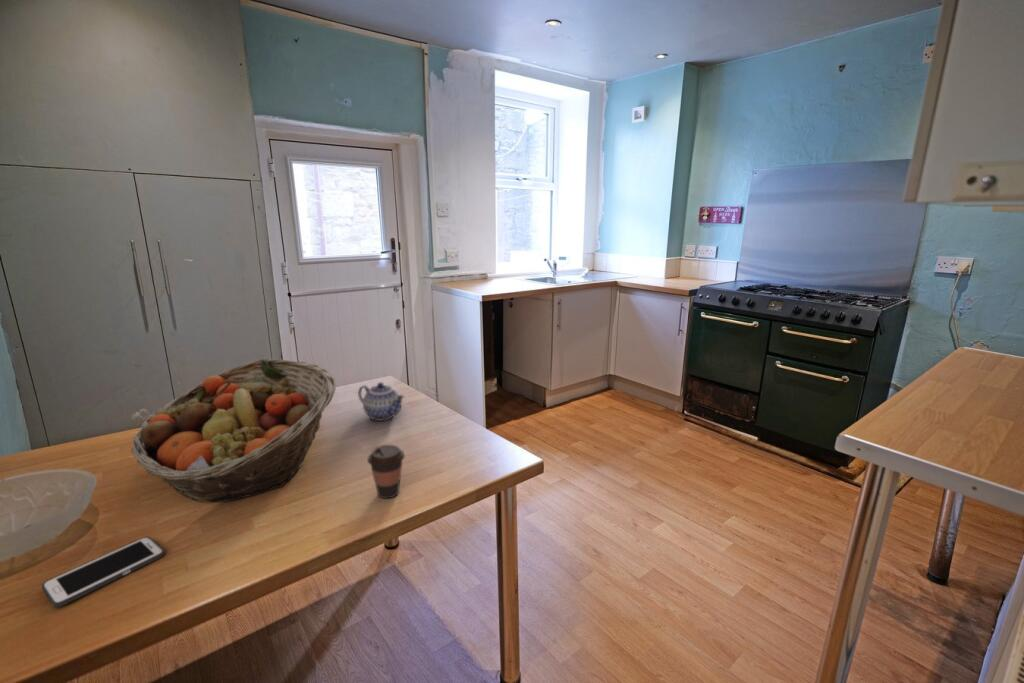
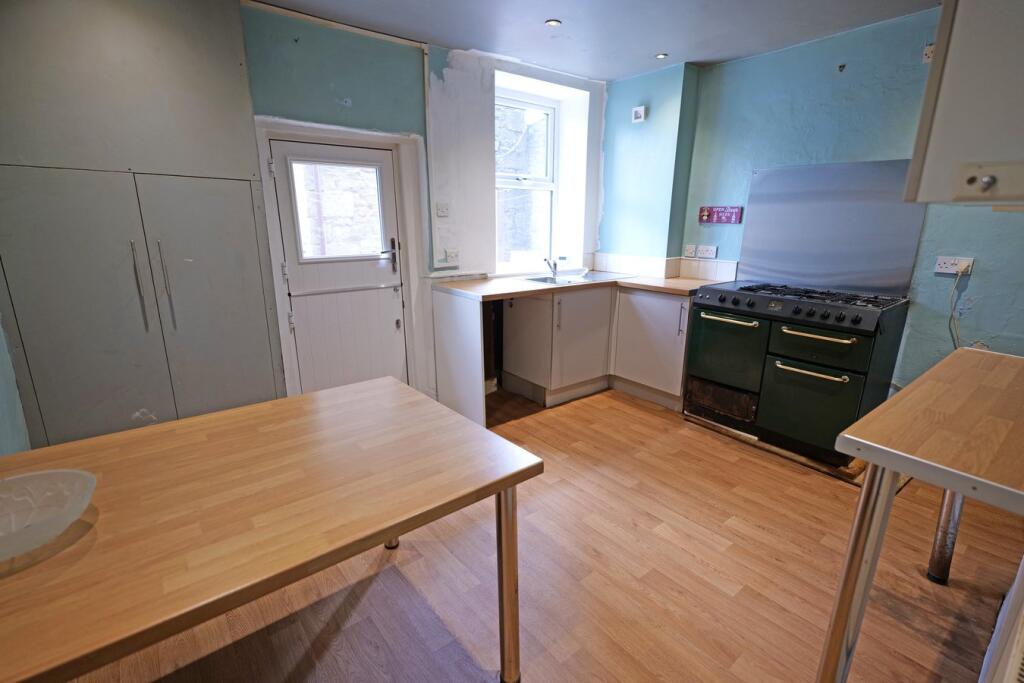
- fruit basket (241, 422)
- cell phone (106, 568)
- coffee cup (387, 472)
- teapot (381, 399)
